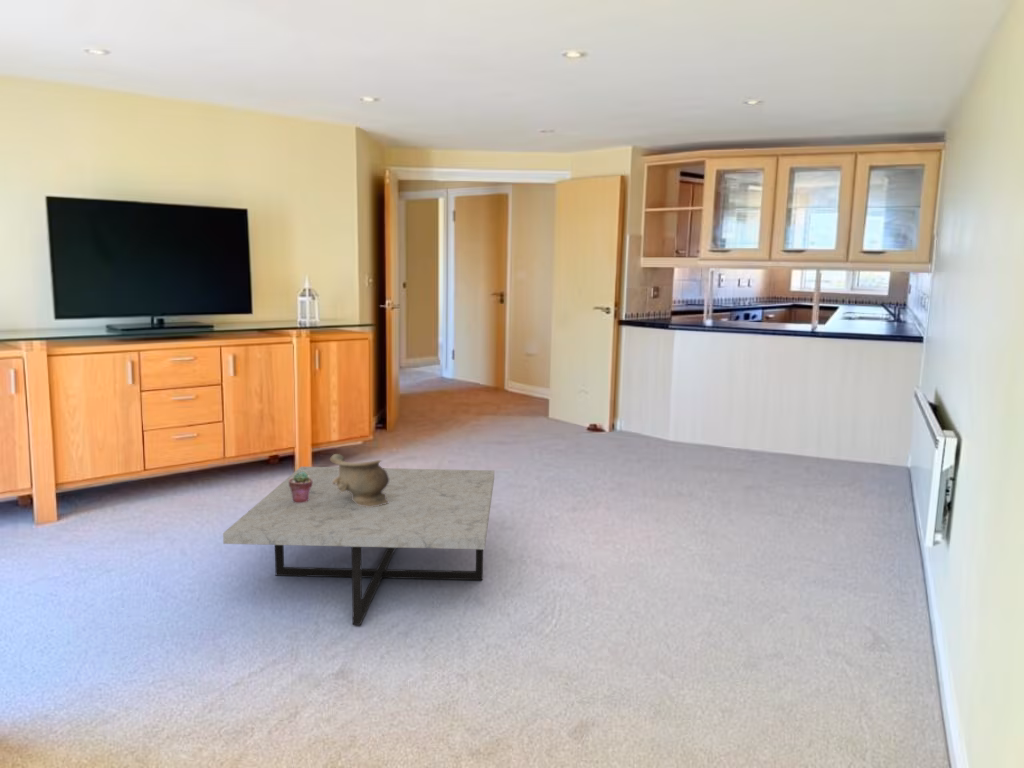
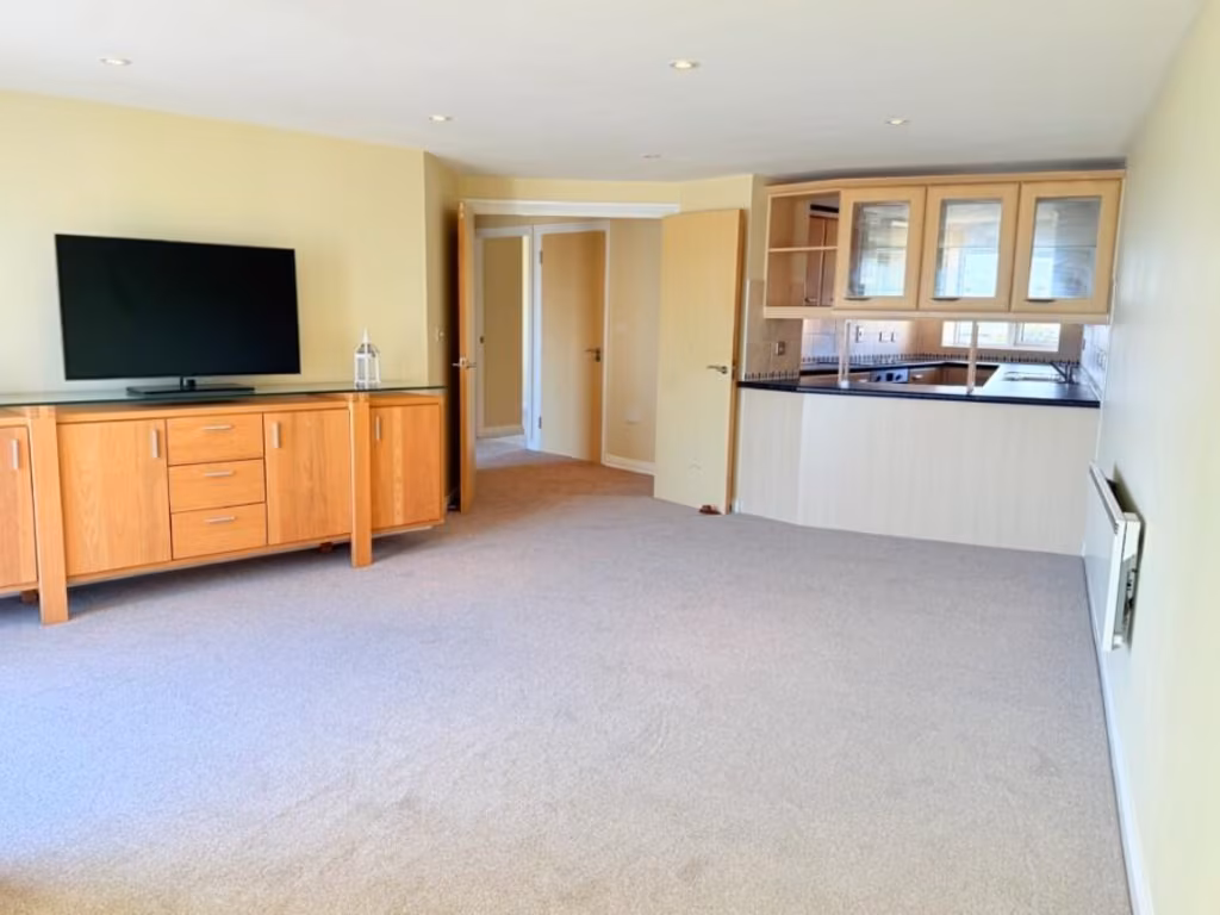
- decorative bowl (359, 477)
- coffee table (379, 537)
- potted succulent (300, 485)
